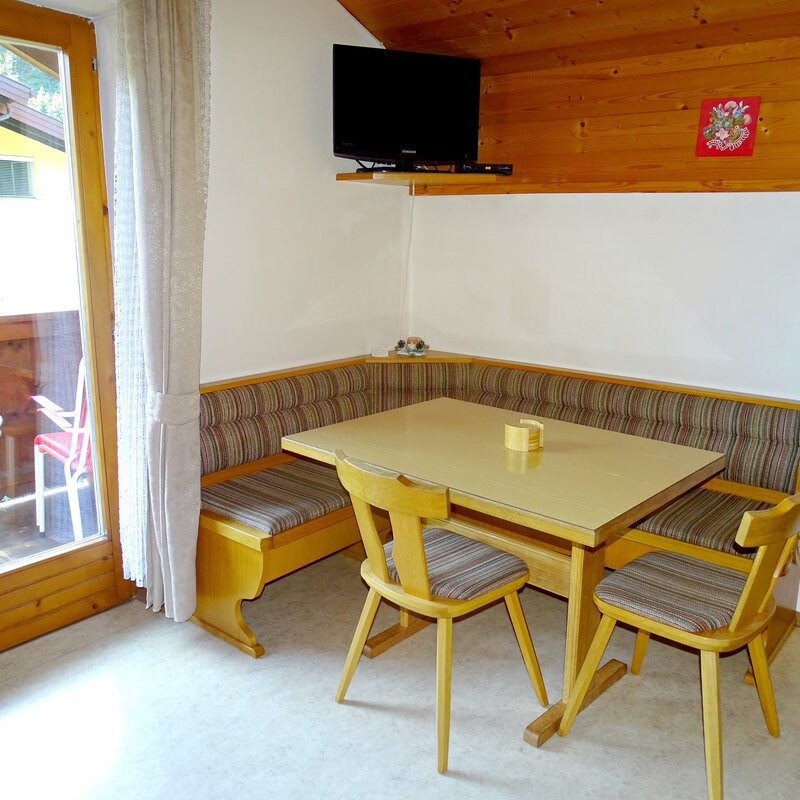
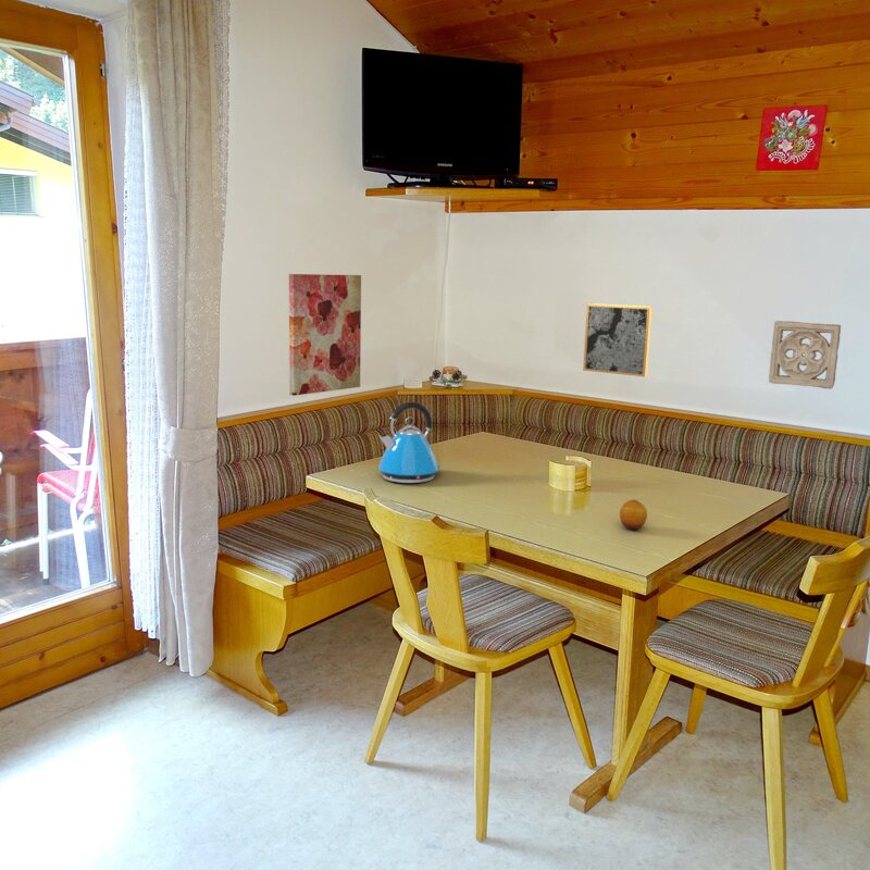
+ wall ornament (804, 356)
+ wall art (617, 339)
+ kettle (411, 439)
+ fruit (633, 514)
+ wall art (326, 333)
